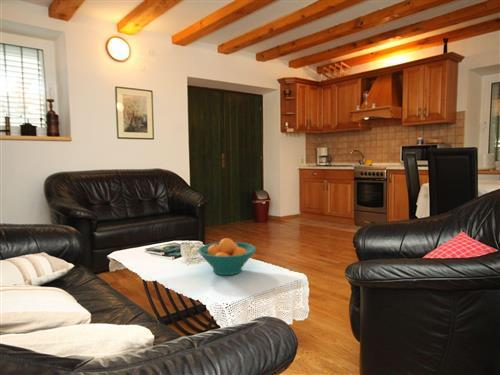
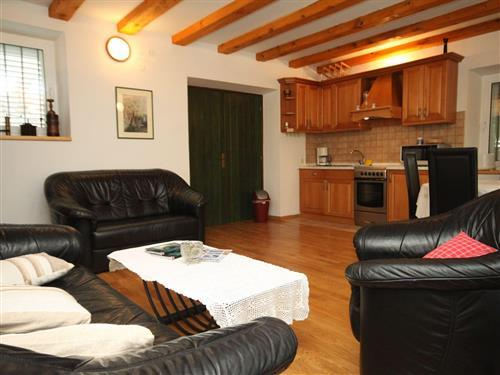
- fruit bowl (227, 254)
